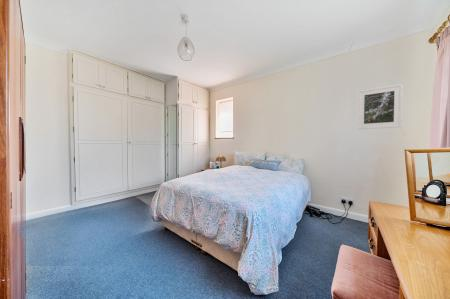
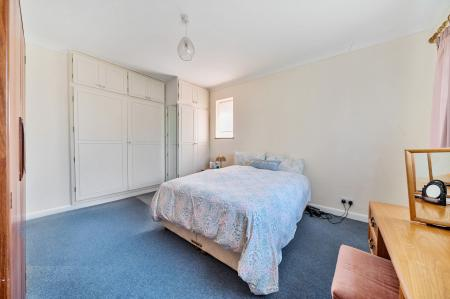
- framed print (378, 108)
